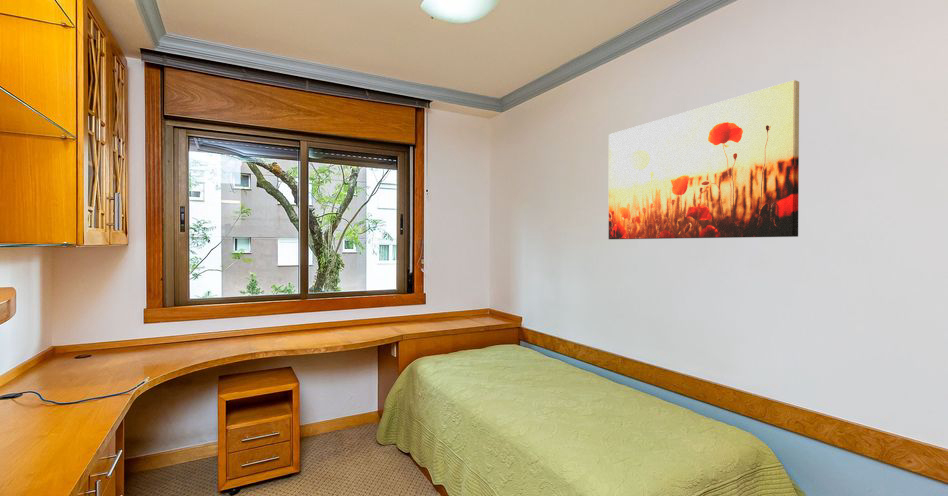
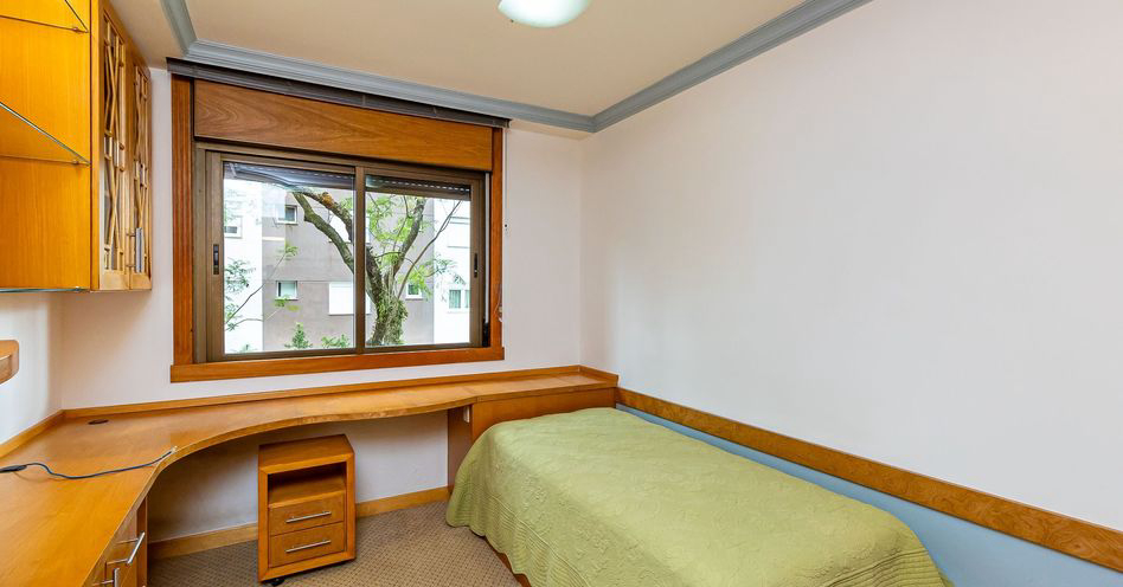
- wall art (685, 175)
